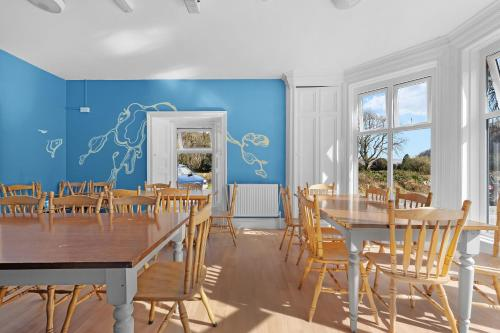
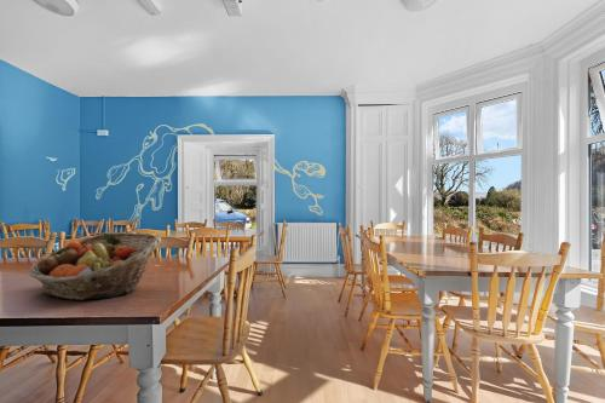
+ fruit basket (98, 261)
